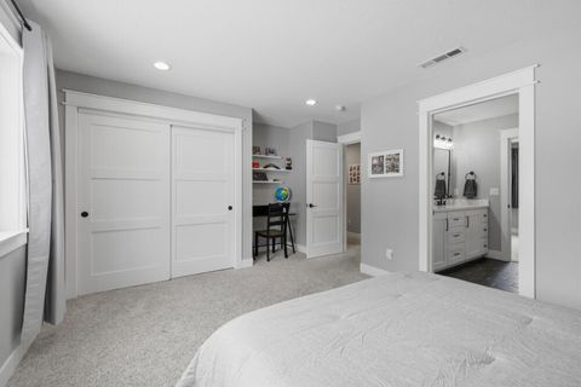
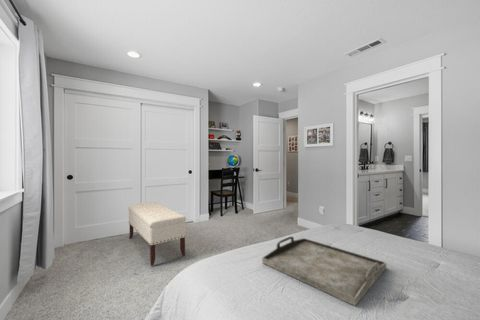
+ bench (154, 227)
+ serving tray (322, 257)
